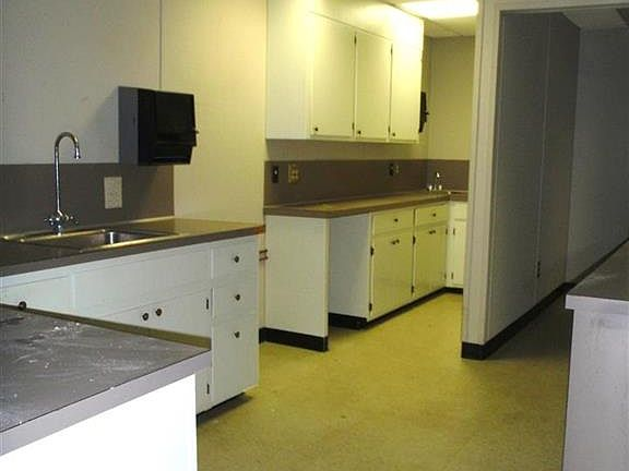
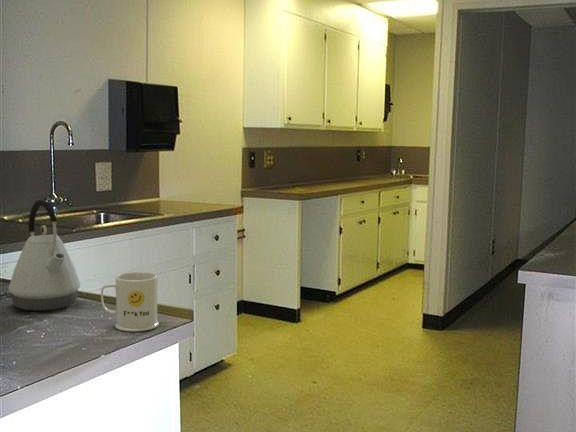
+ mug (130, 301)
+ kettle (45, 252)
